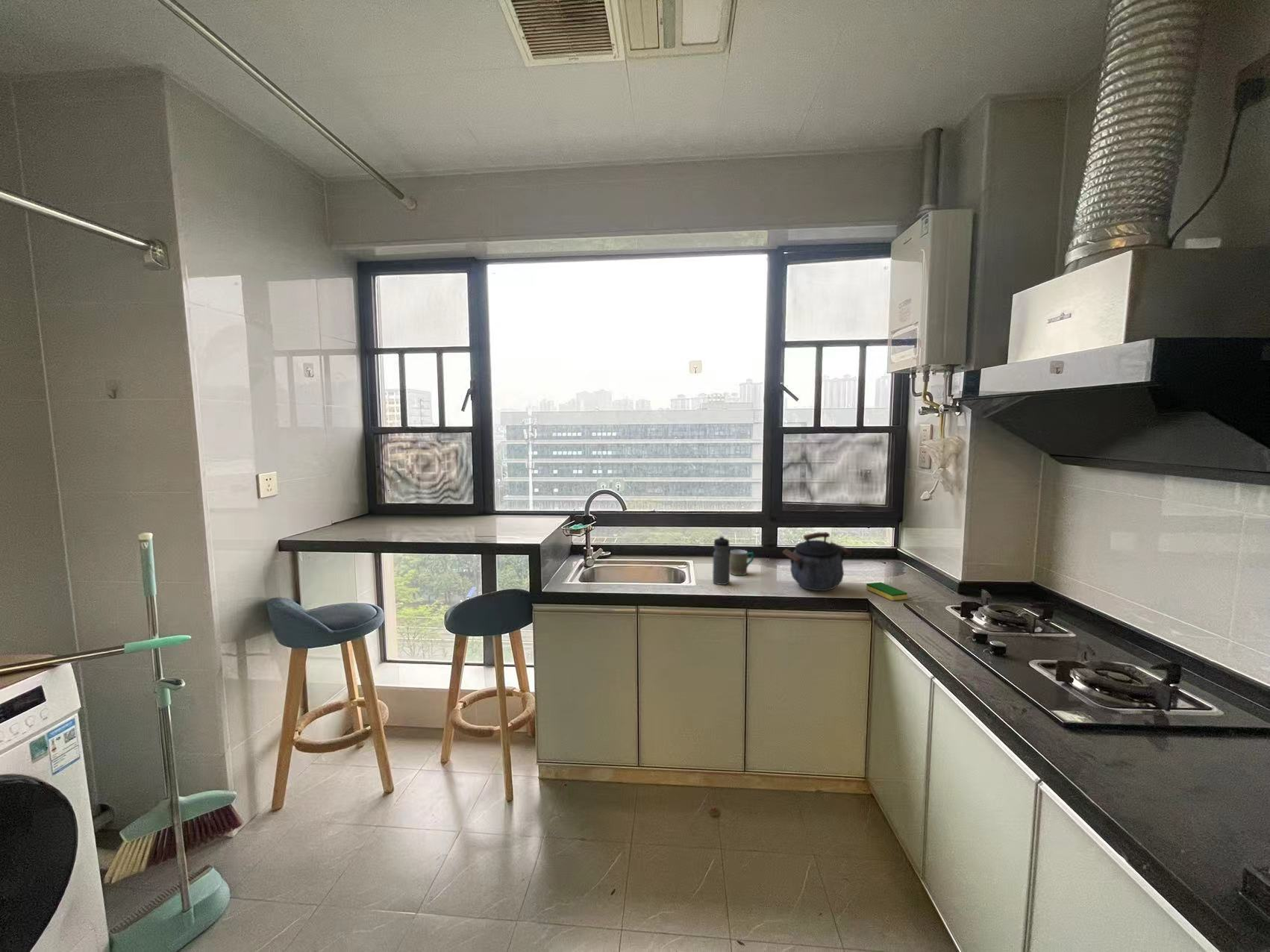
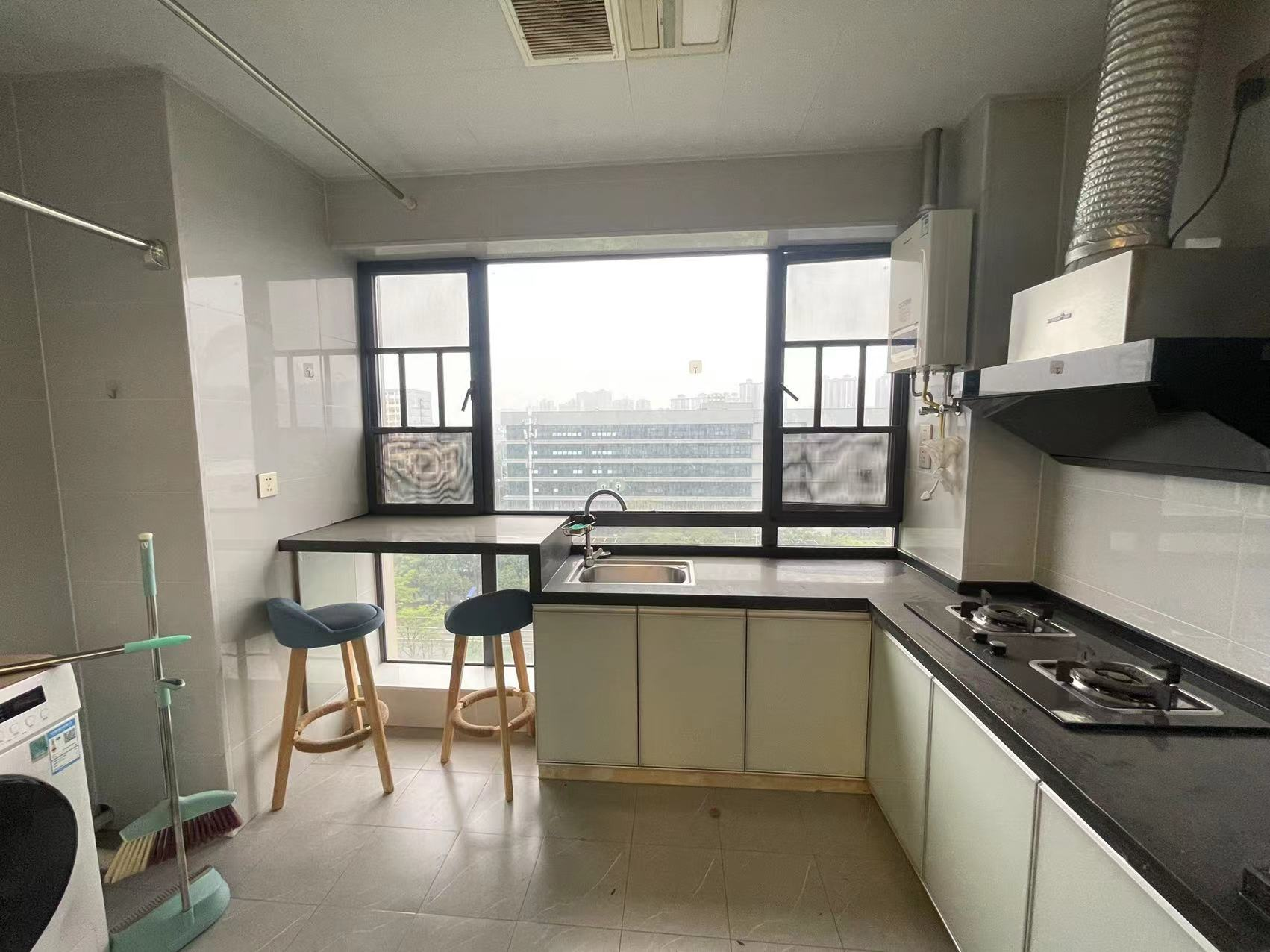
- water bottle (721, 559)
- kettle (815, 560)
- dish sponge (886, 591)
- mug (742, 562)
